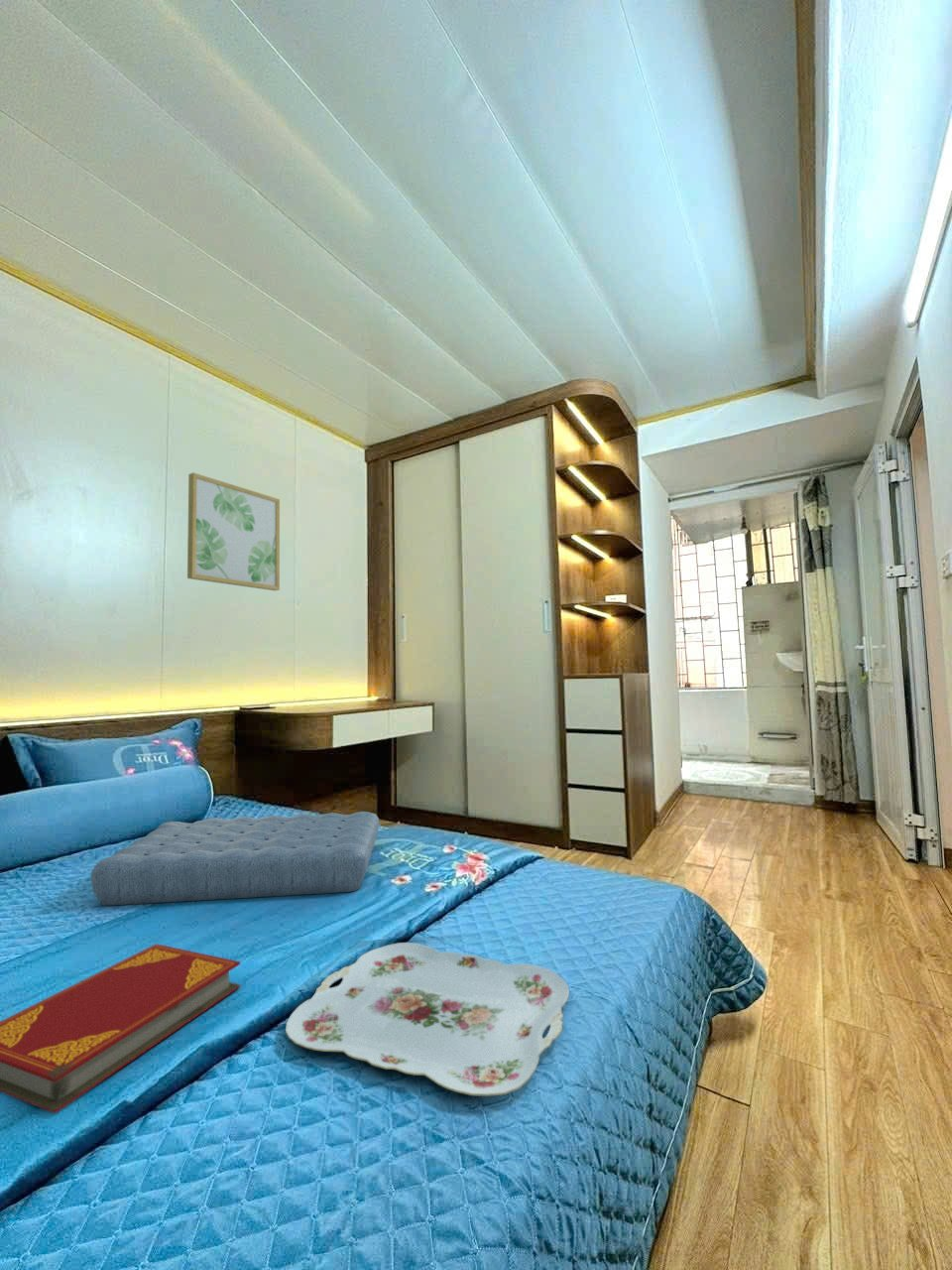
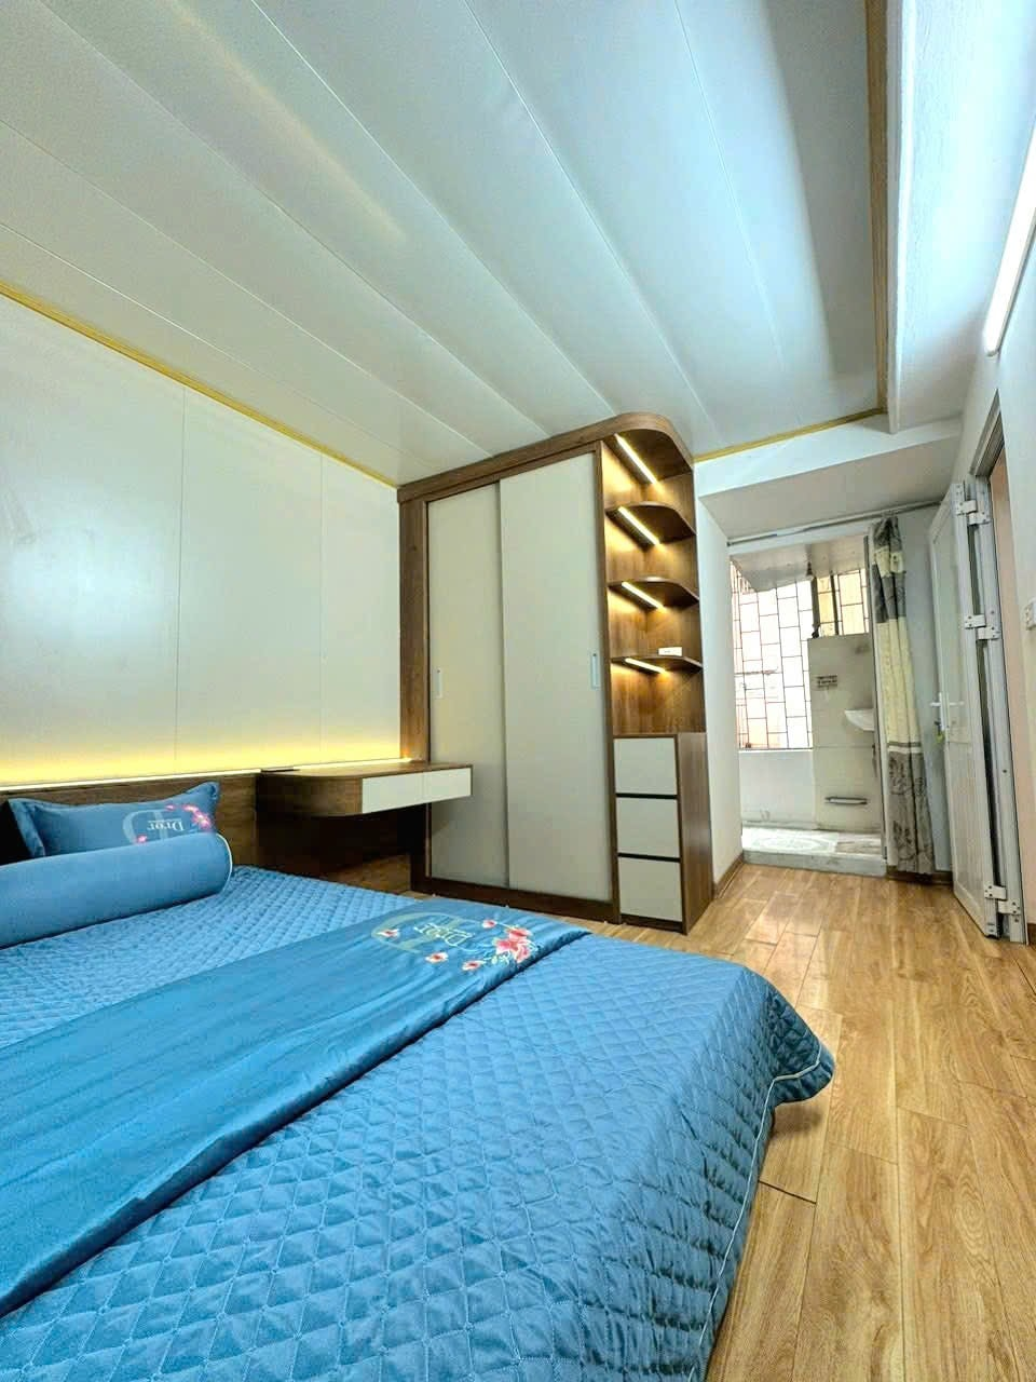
- hardback book (114, 1011)
- wall art (237, 536)
- cushion (255, 850)
- serving tray (433, 1006)
